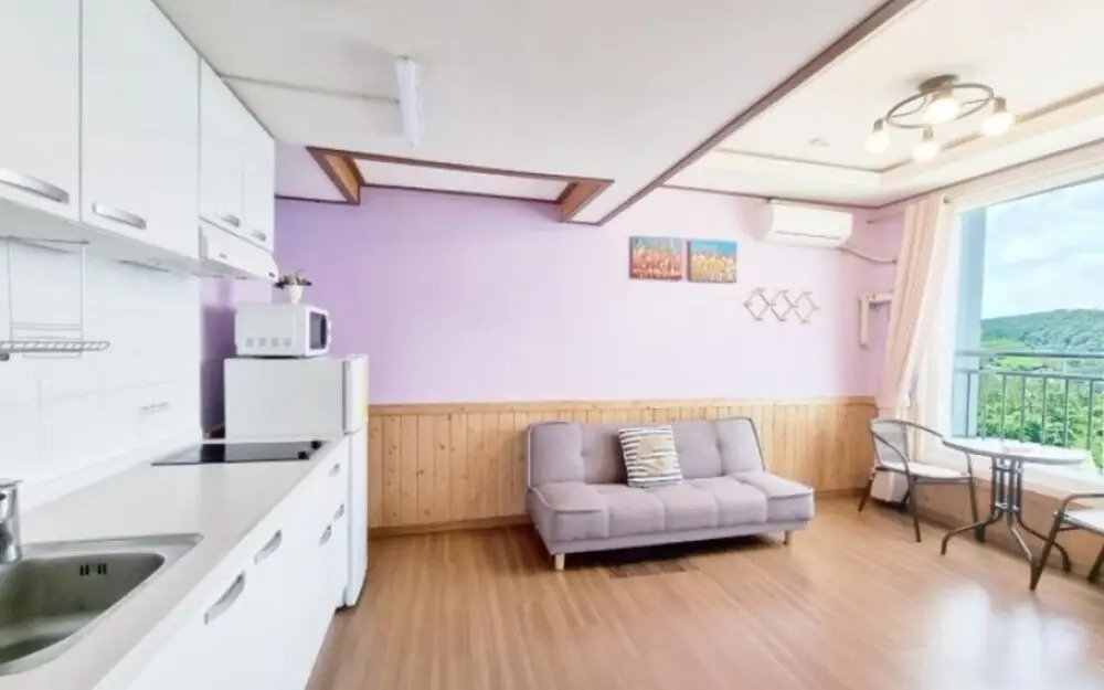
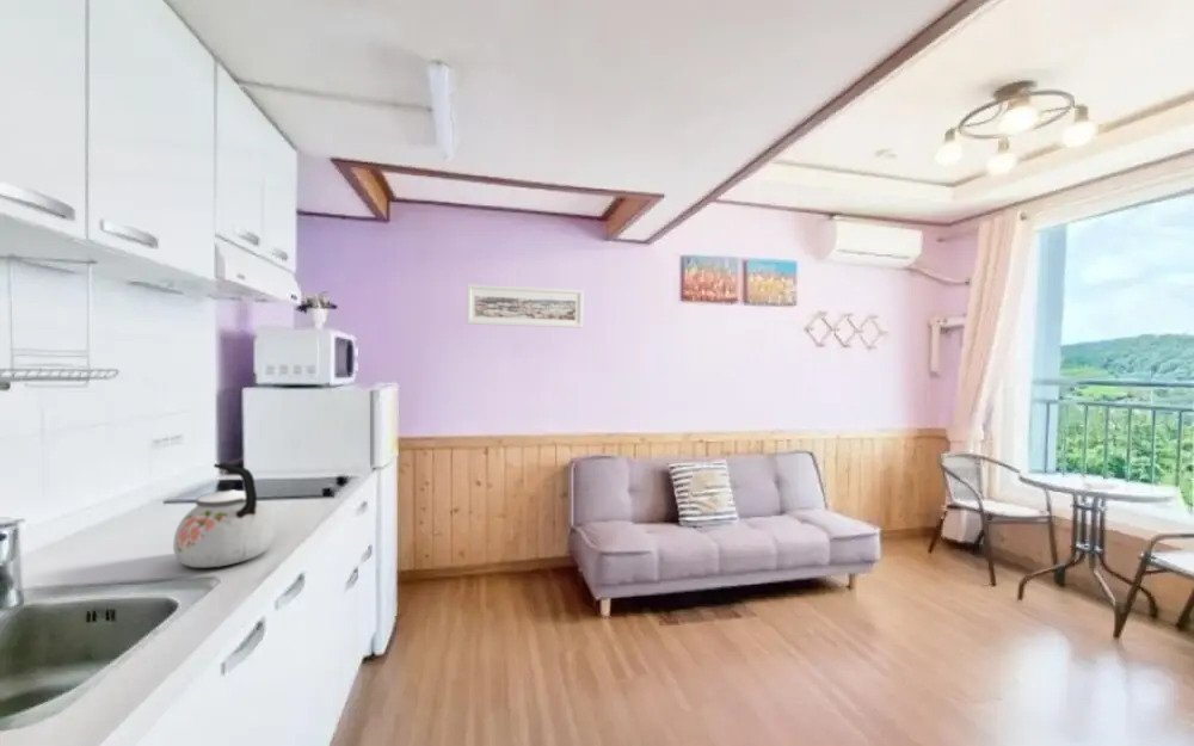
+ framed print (525, 306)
+ kettle (224, 511)
